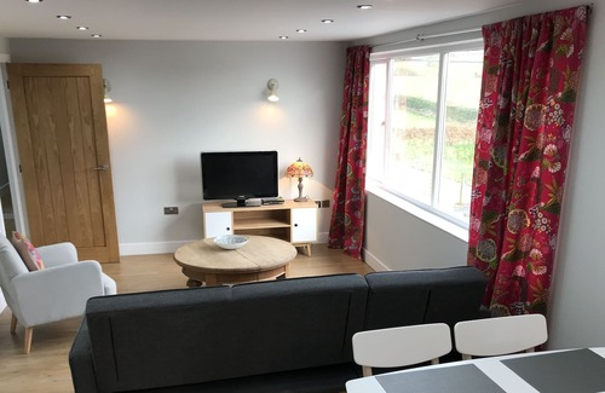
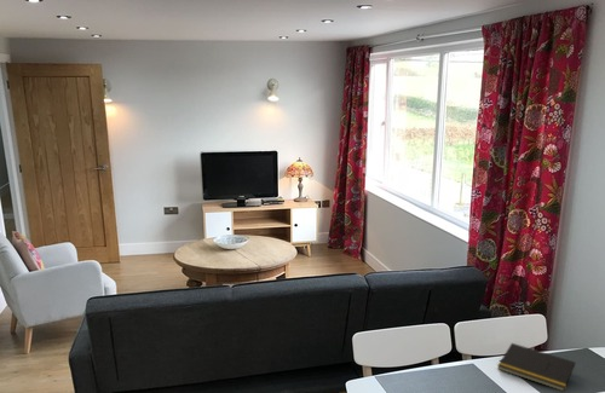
+ notepad (535, 365)
